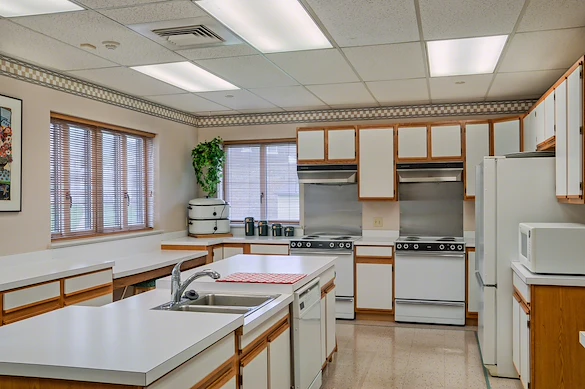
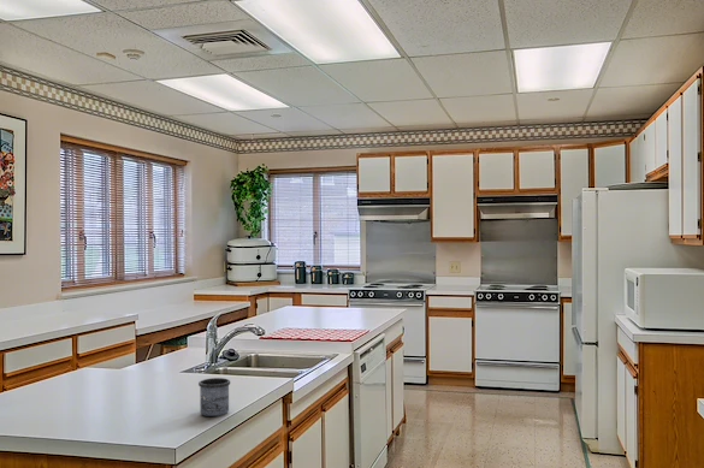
+ mug (212, 396)
